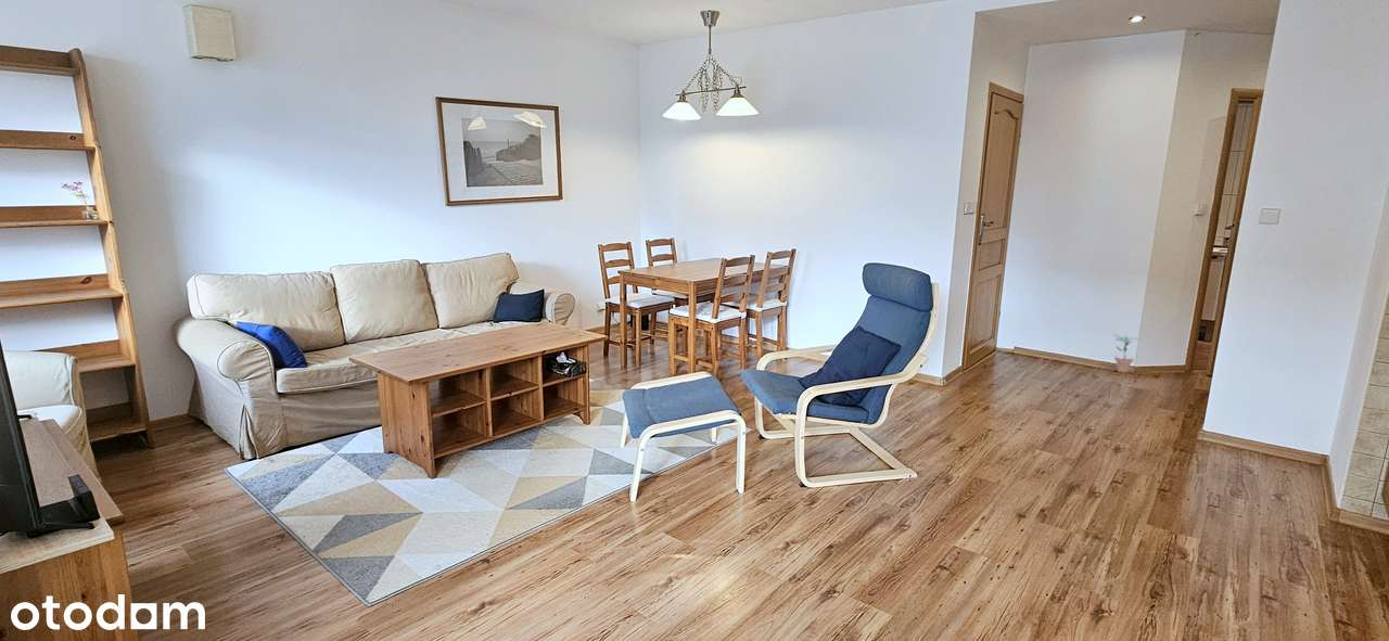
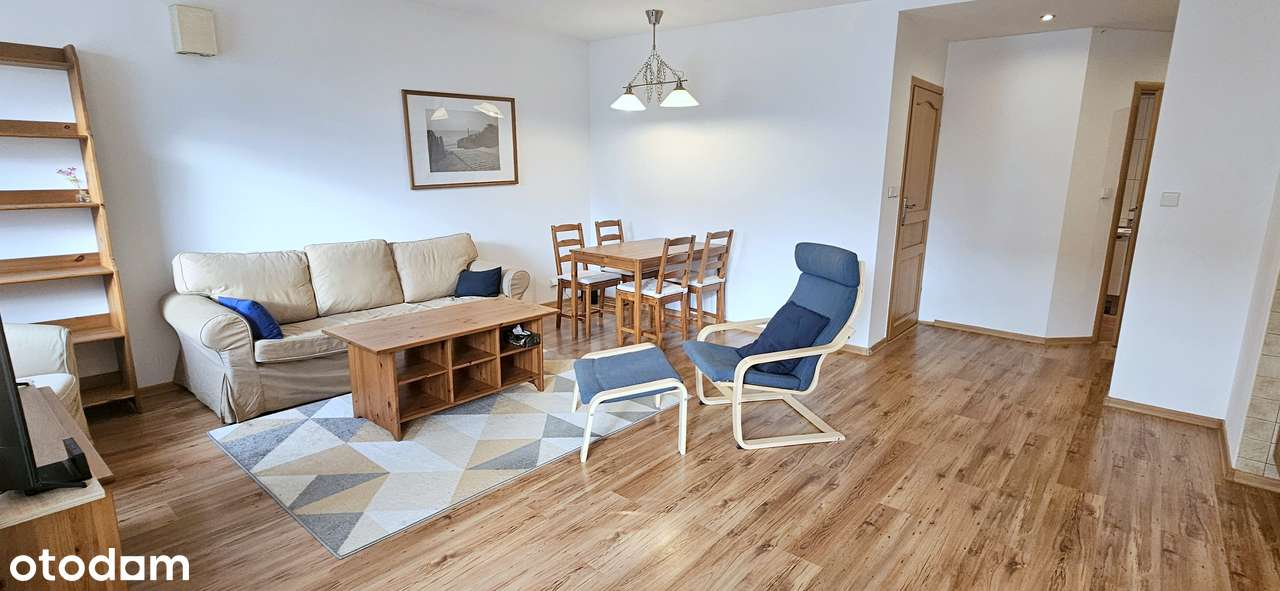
- potted plant (1124, 351)
